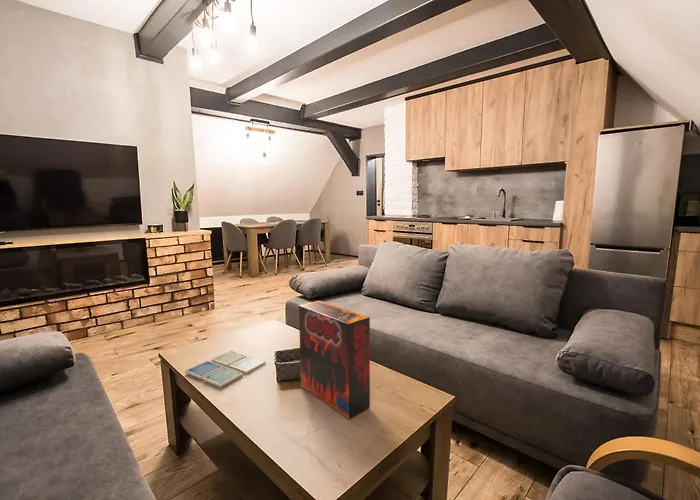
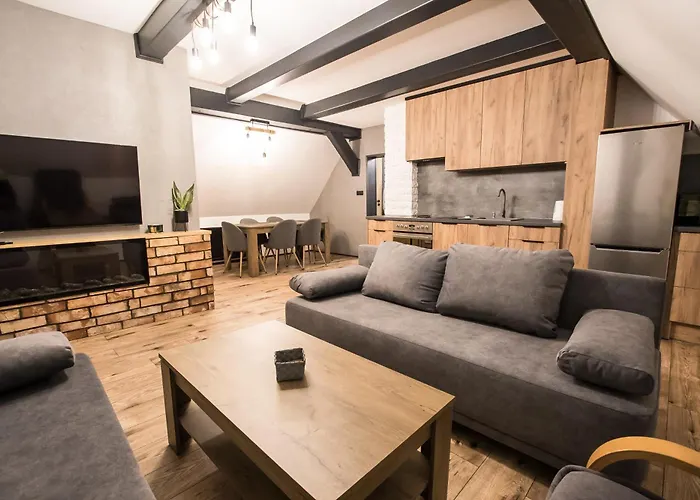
- board game (332, 354)
- drink coaster (226, 367)
